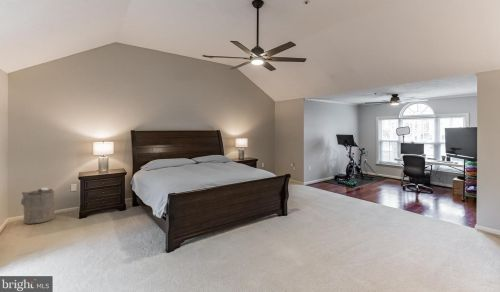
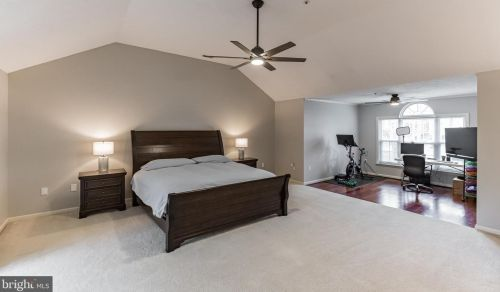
- laundry hamper (37, 204)
